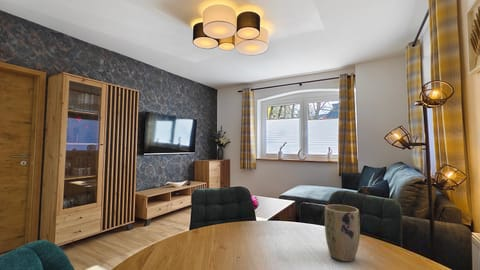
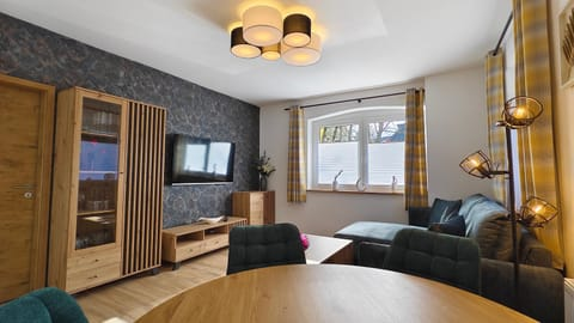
- plant pot (341, 232)
